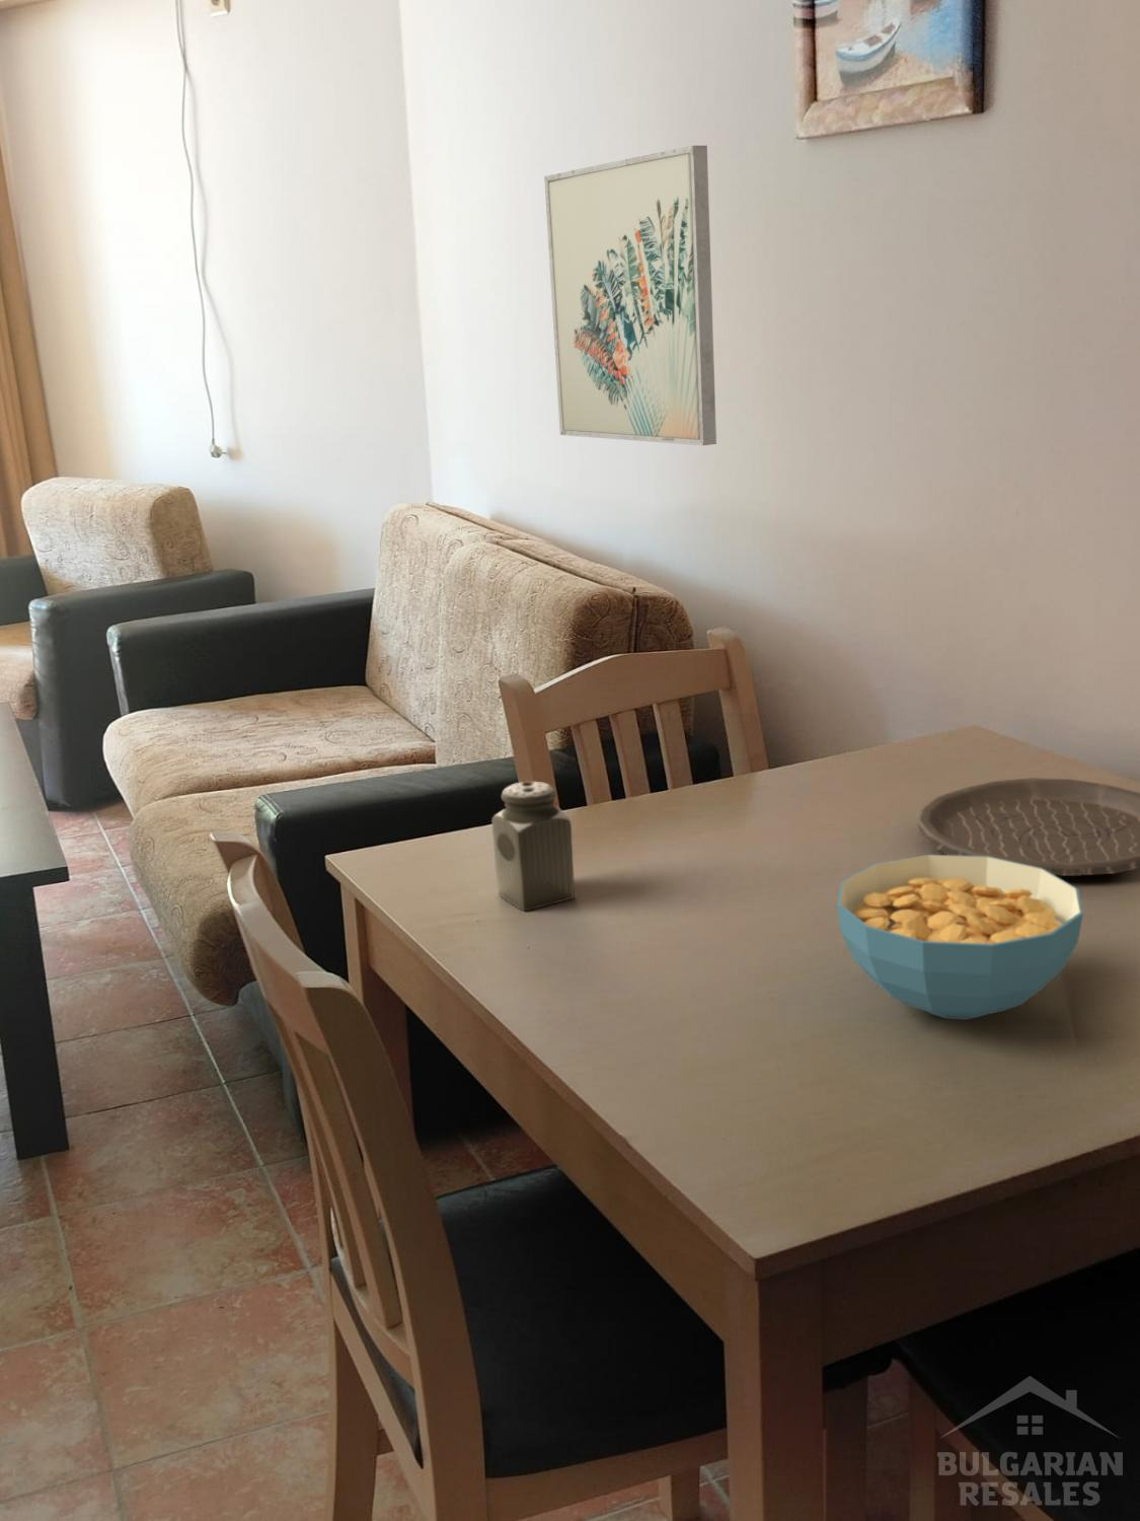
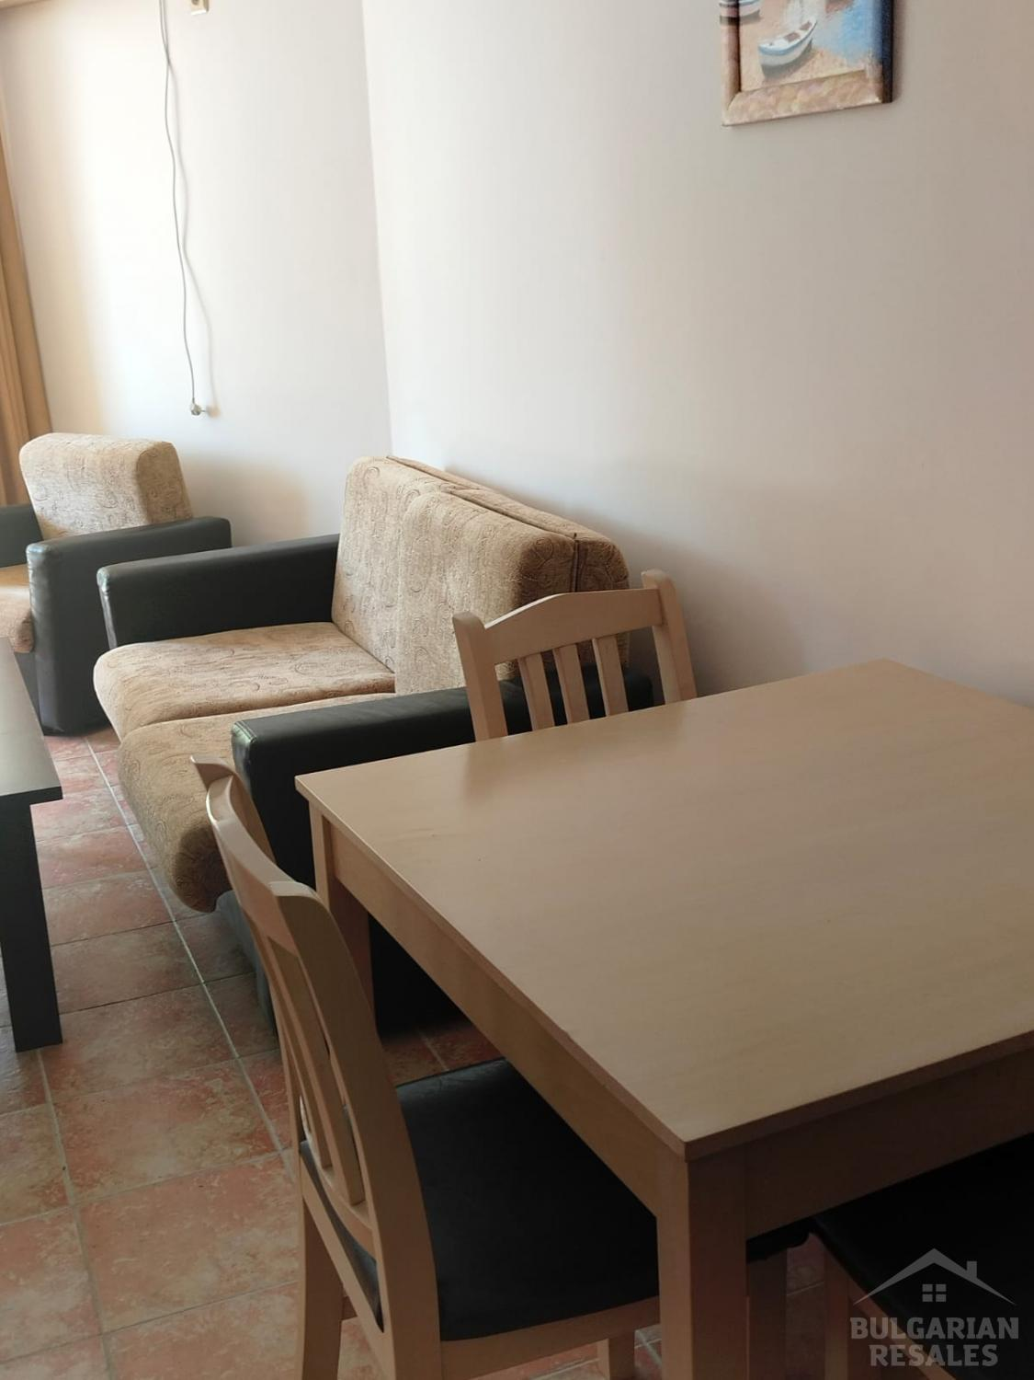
- plate (1048, 828)
- cereal bowl (957, 950)
- salt shaker (532, 841)
- wall art (626, 303)
